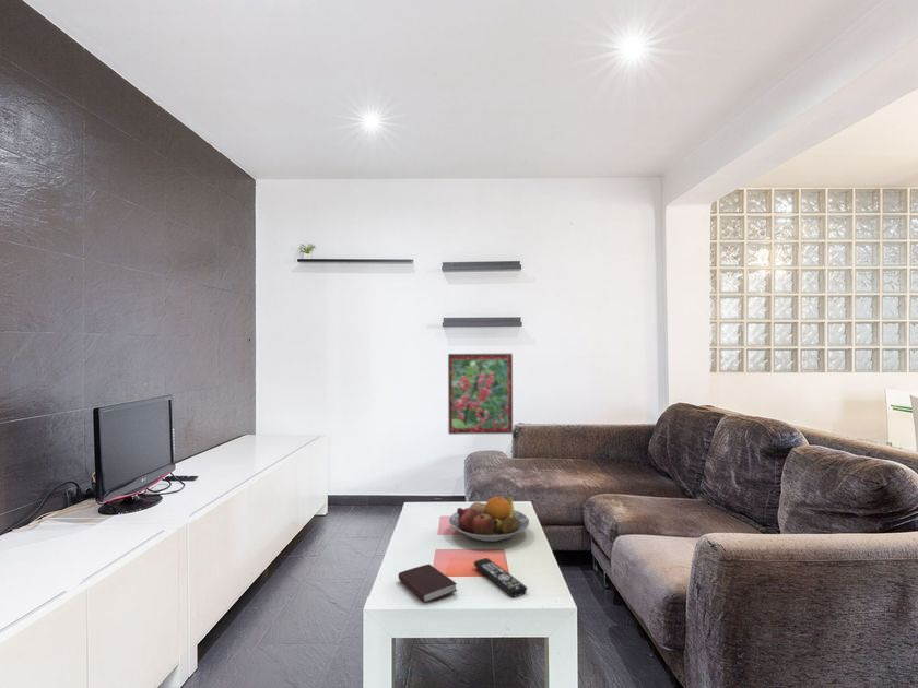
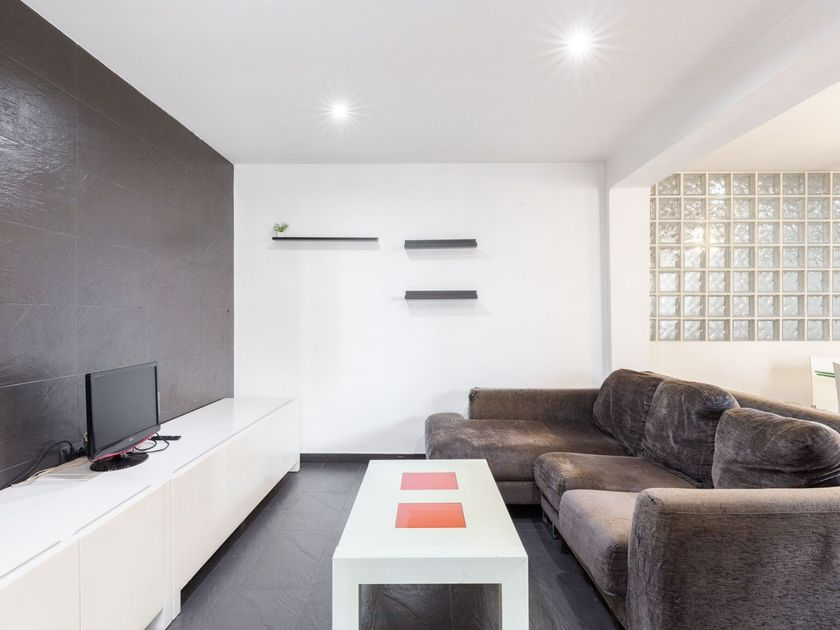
- remote control (498, 576)
- book (426, 581)
- fruit bowl (489, 517)
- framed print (480, 393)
